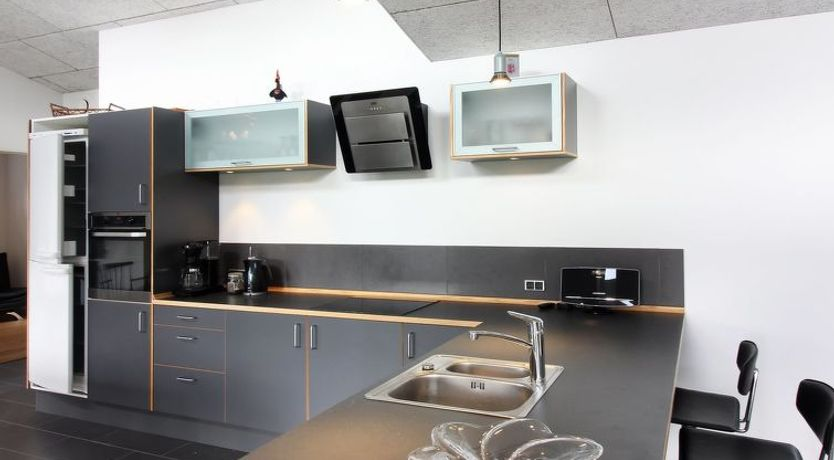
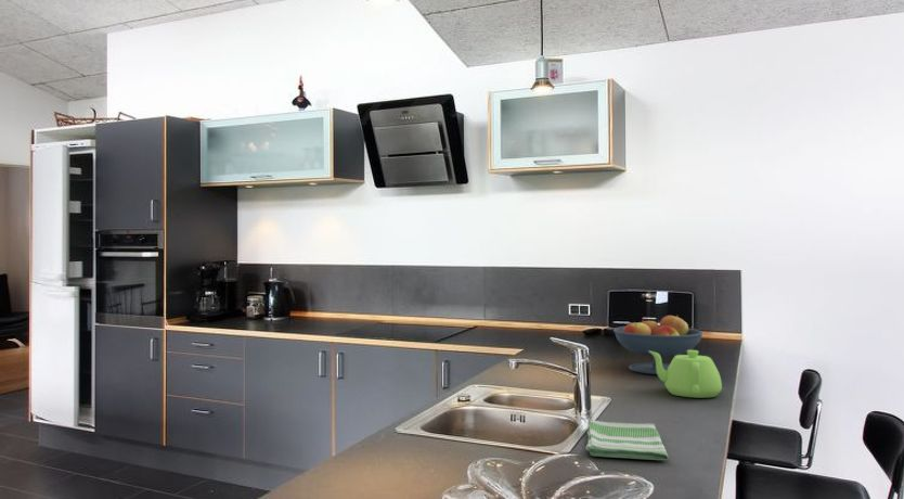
+ fruit bowl (657, 343)
+ dish towel (623, 437)
+ teapot (684, 371)
